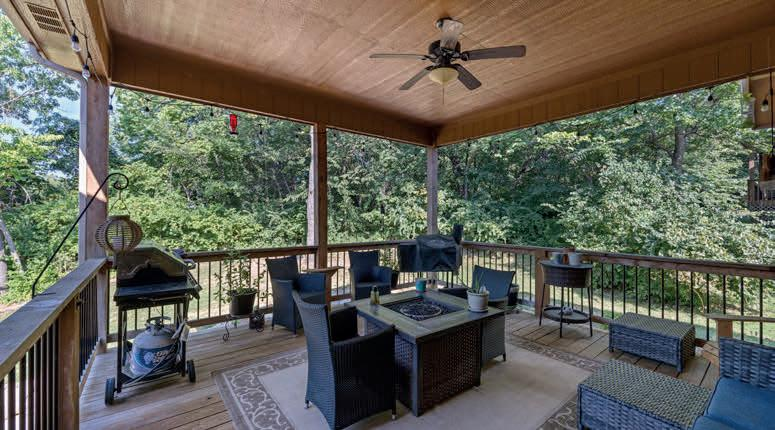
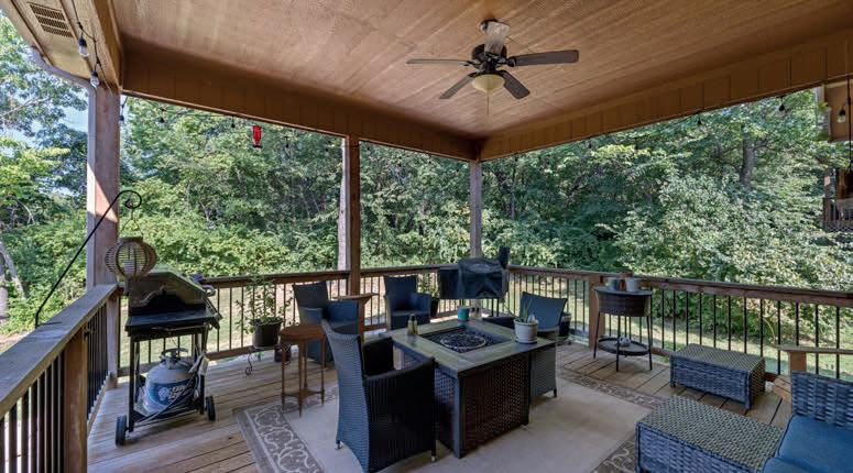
+ side table (302, 367)
